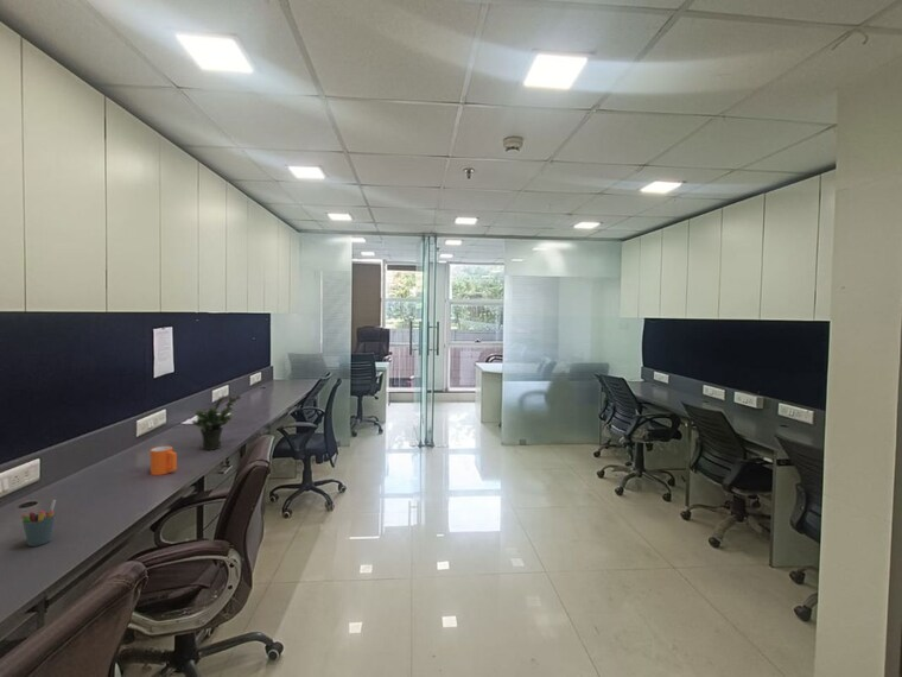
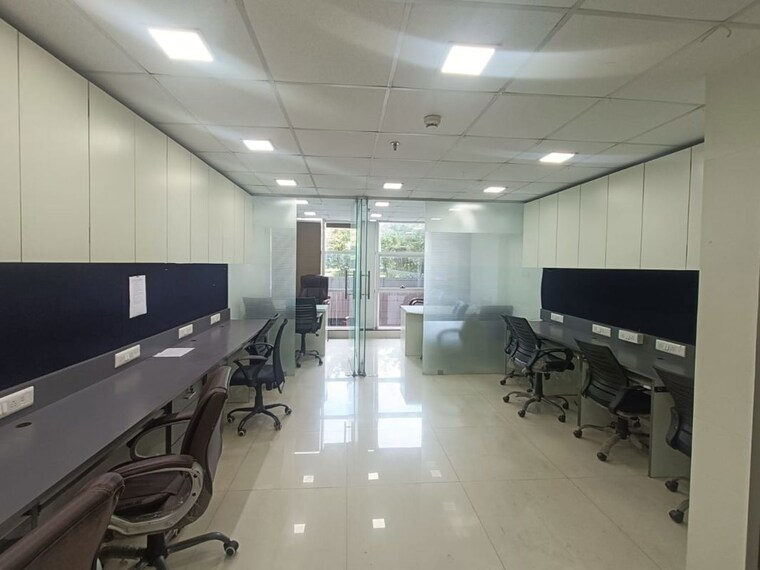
- pen holder (39, 523)
- potted plant (220, 419)
- mug (165, 460)
